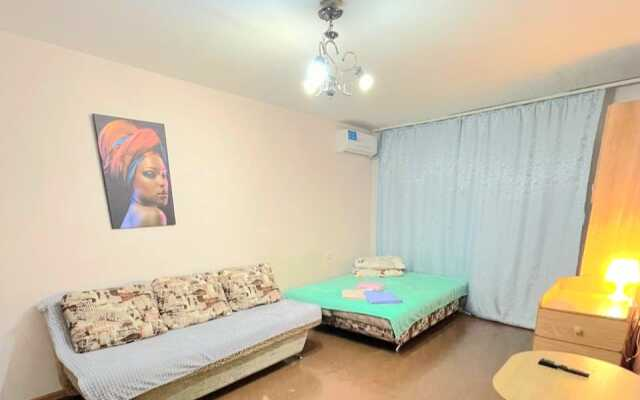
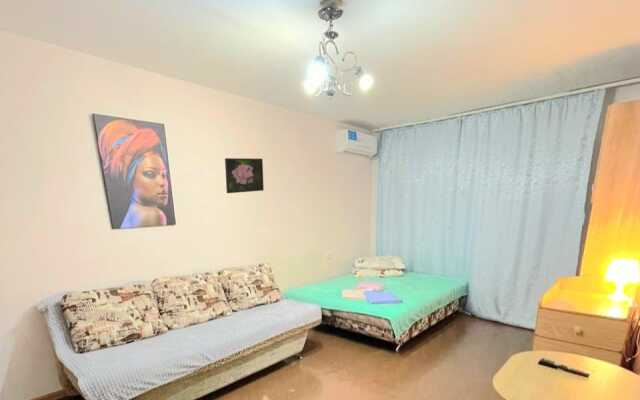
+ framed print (245, 175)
